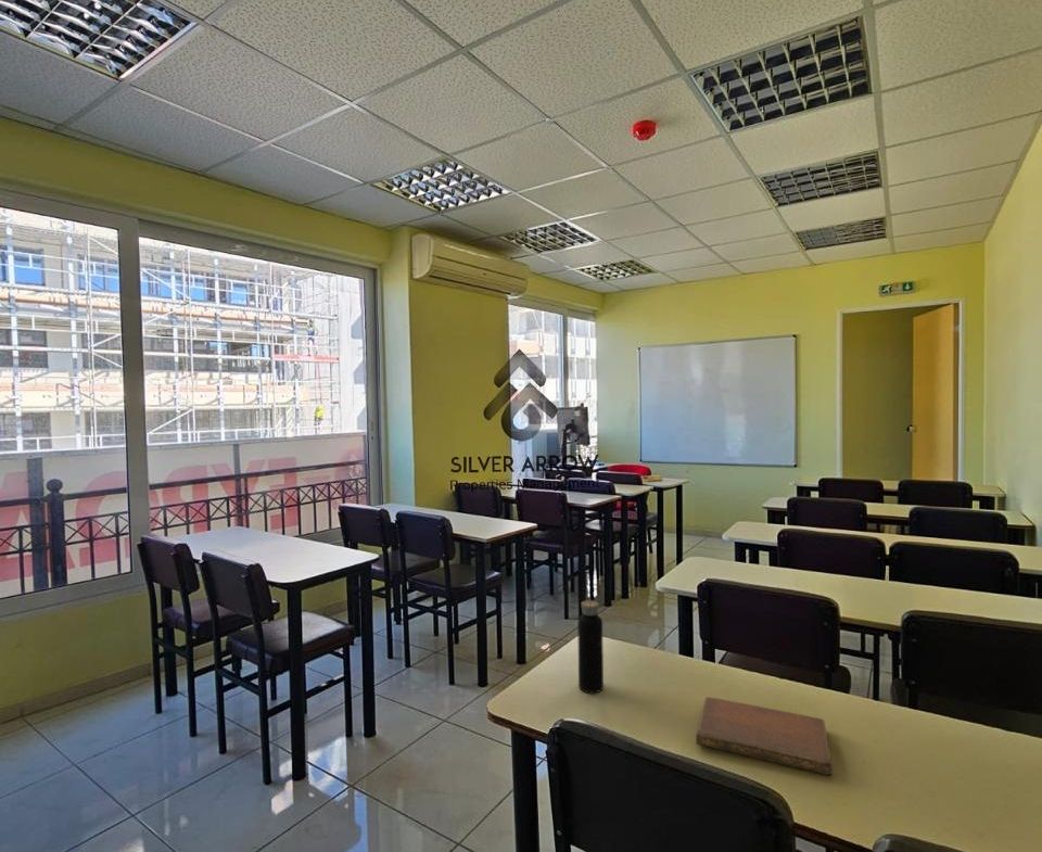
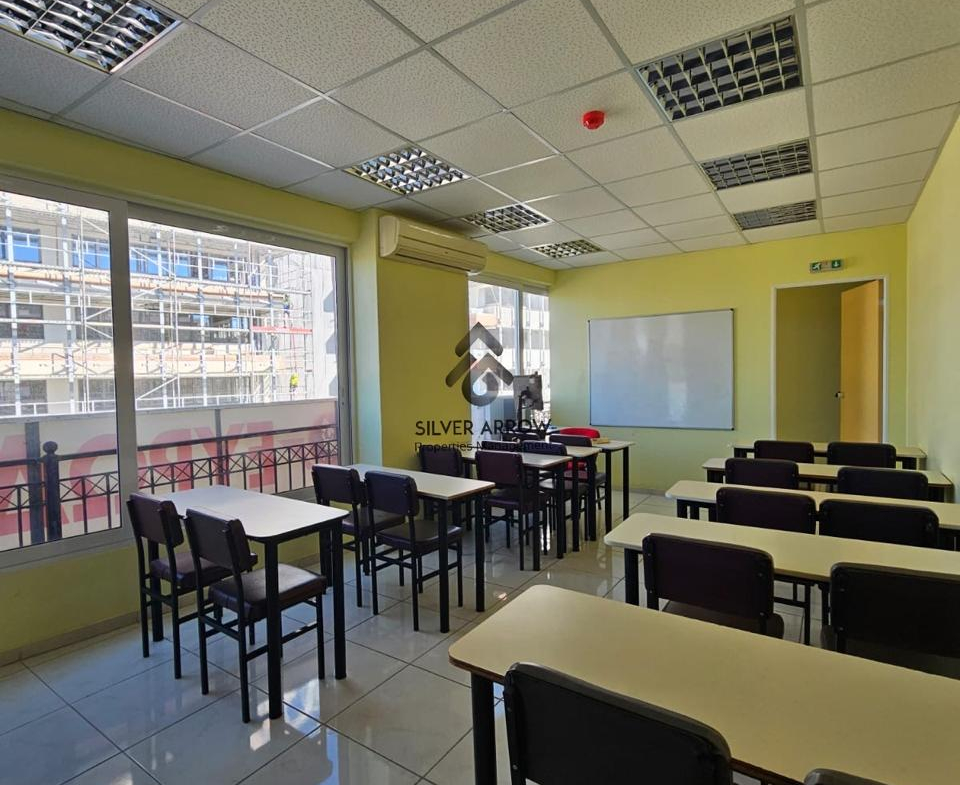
- water bottle (589, 640)
- notebook (761, 732)
